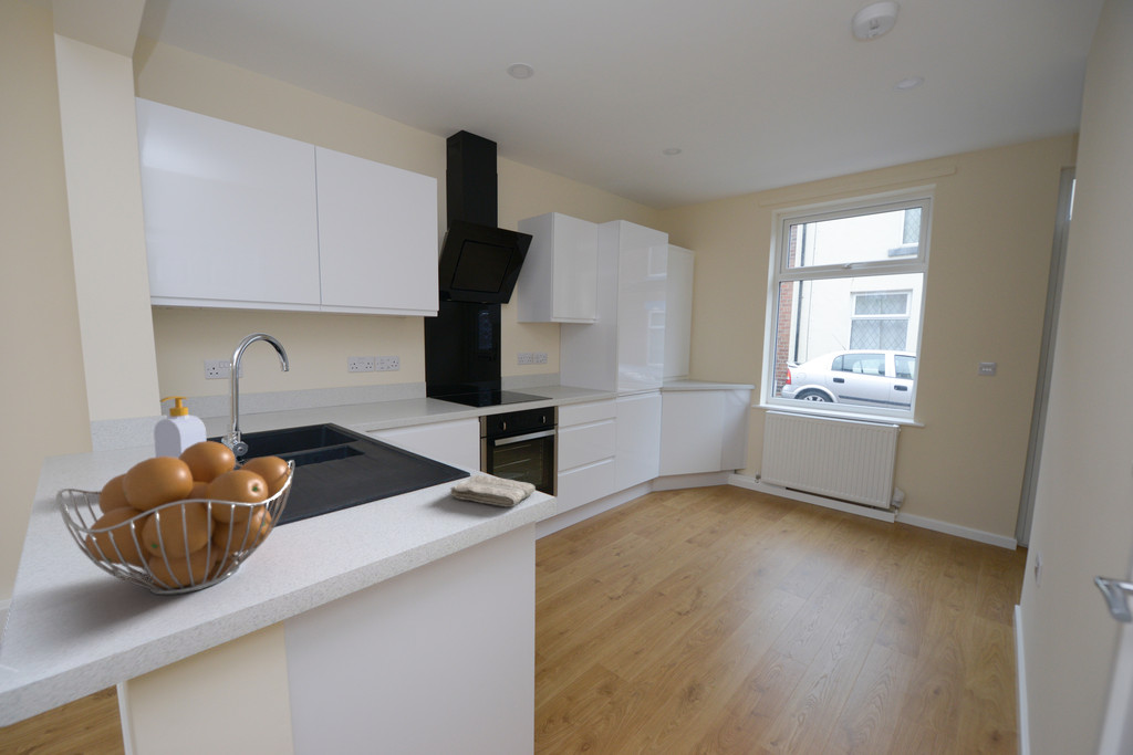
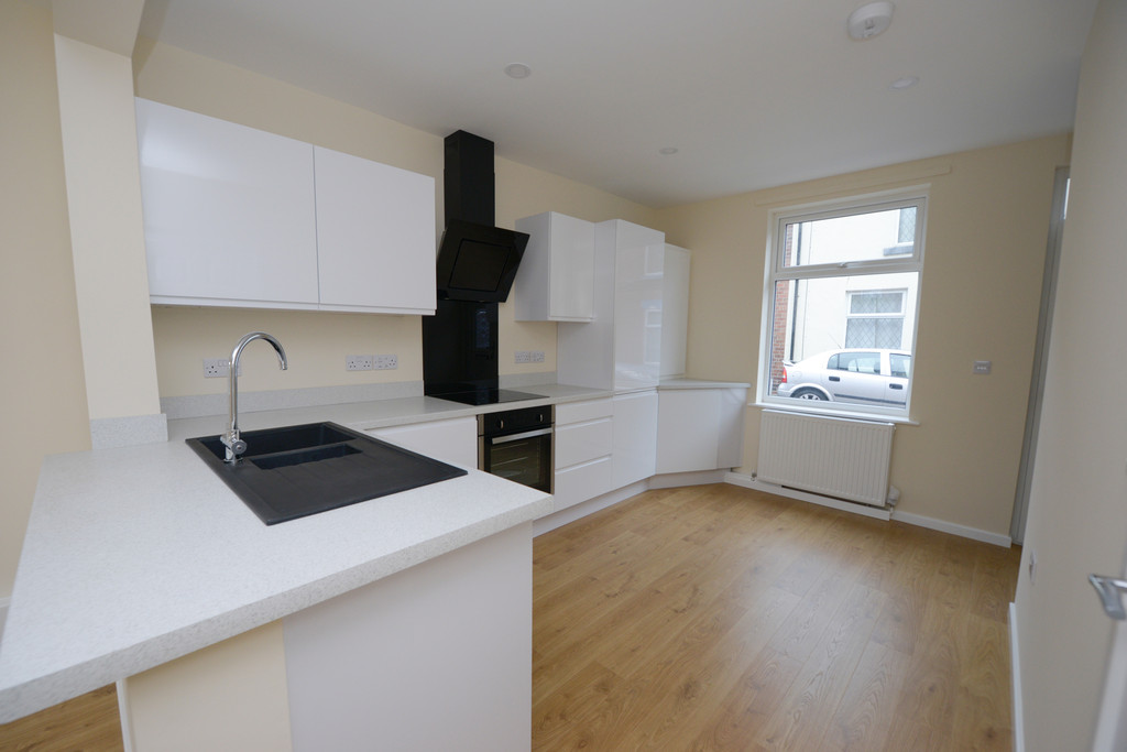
- soap bottle (178, 441)
- washcloth (492, 489)
- fruit basket (191, 512)
